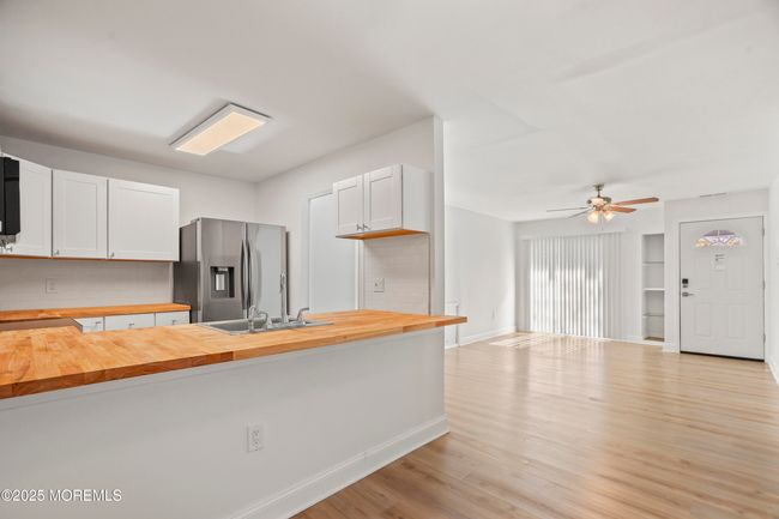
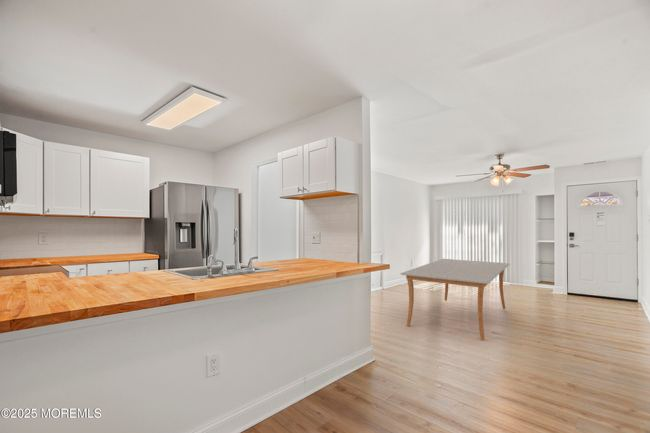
+ dining table (463, 285)
